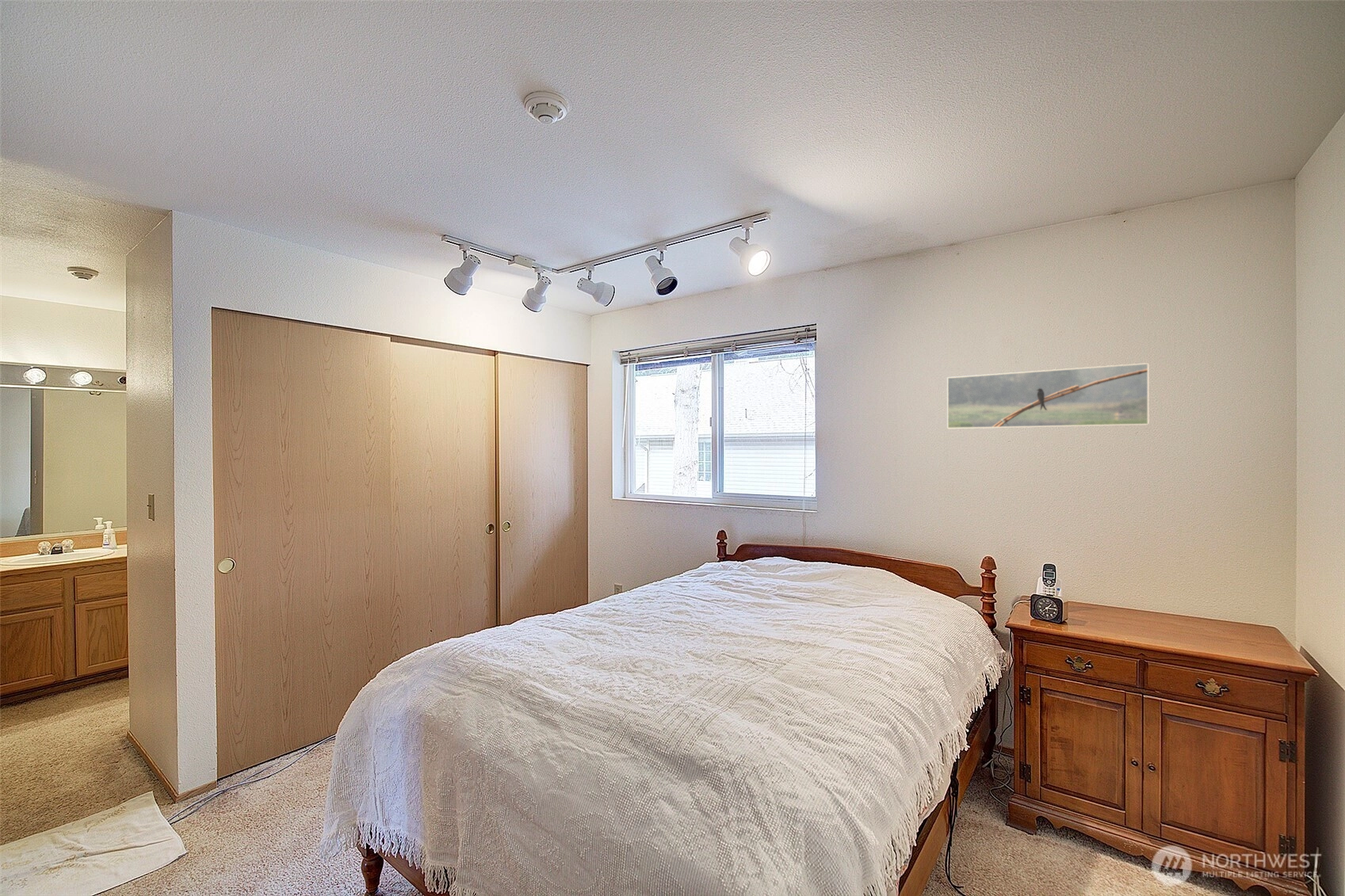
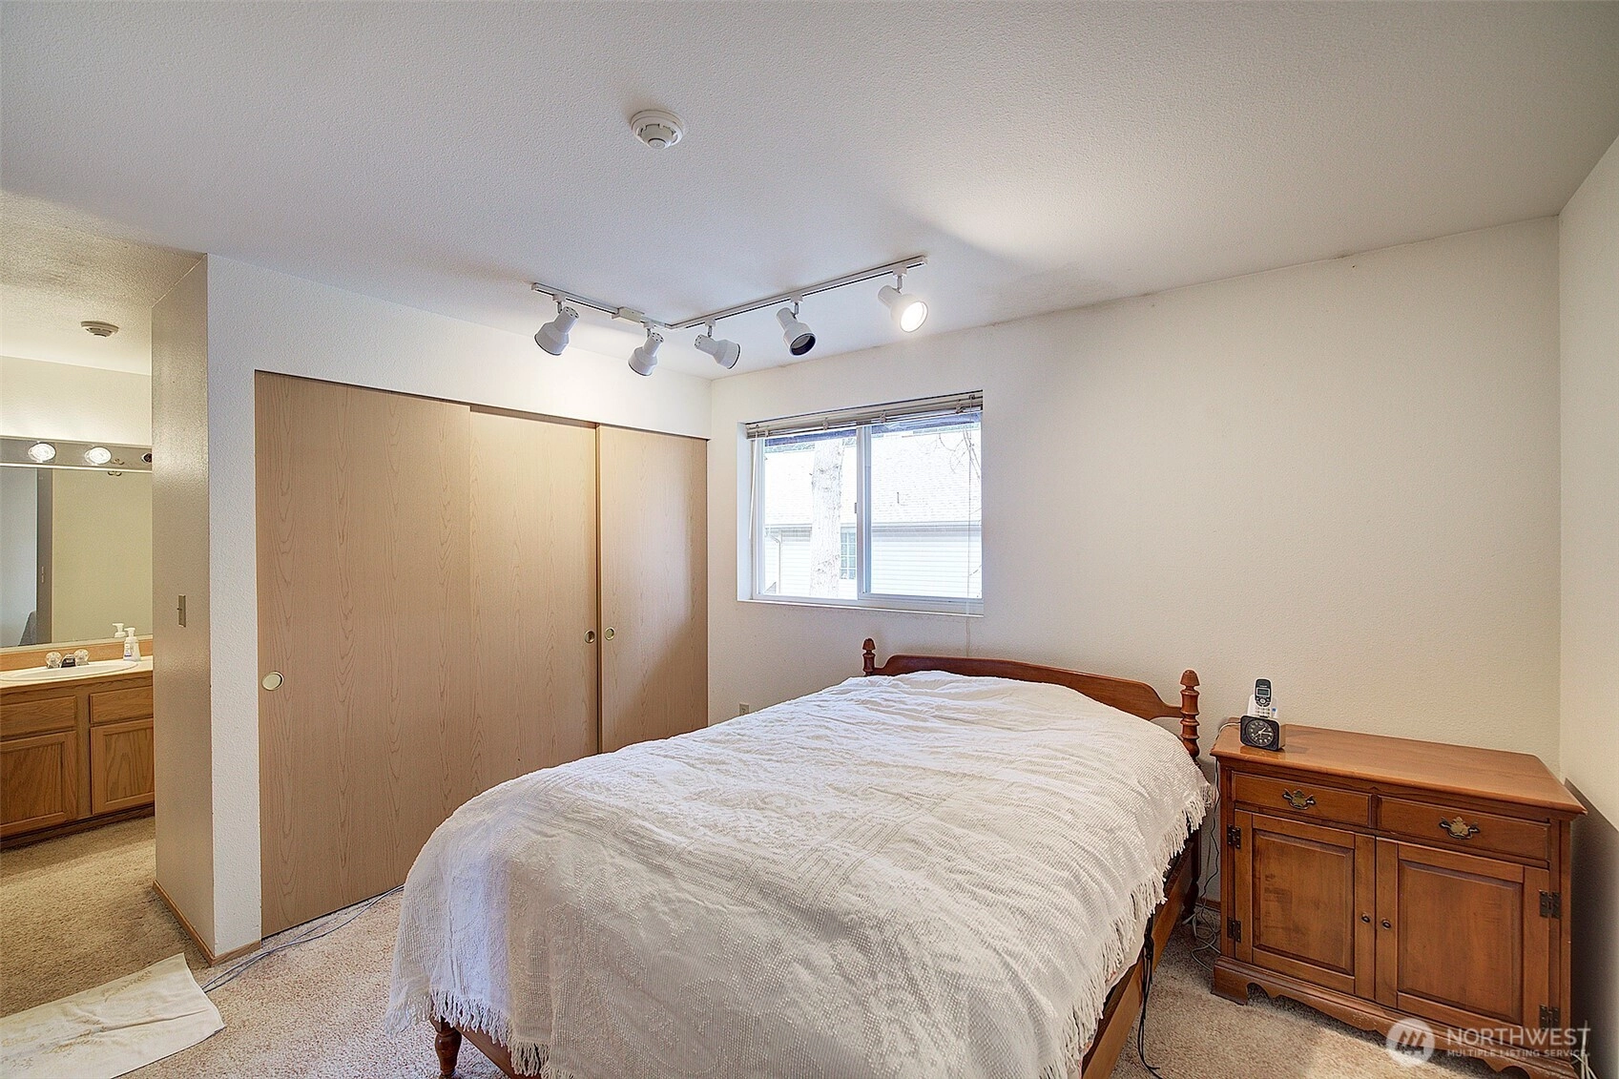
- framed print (1039, 398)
